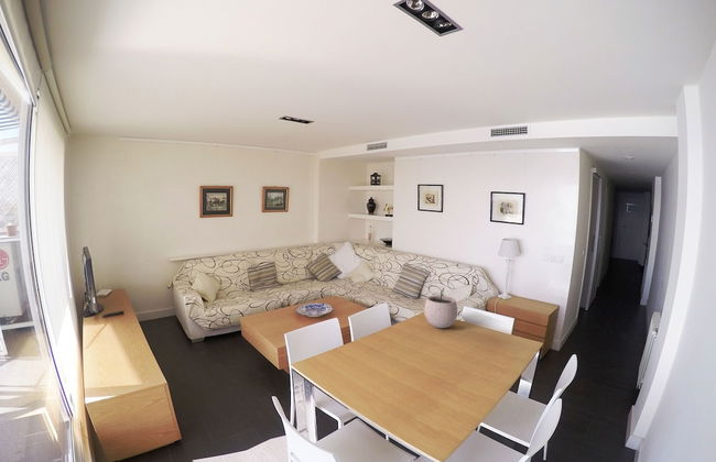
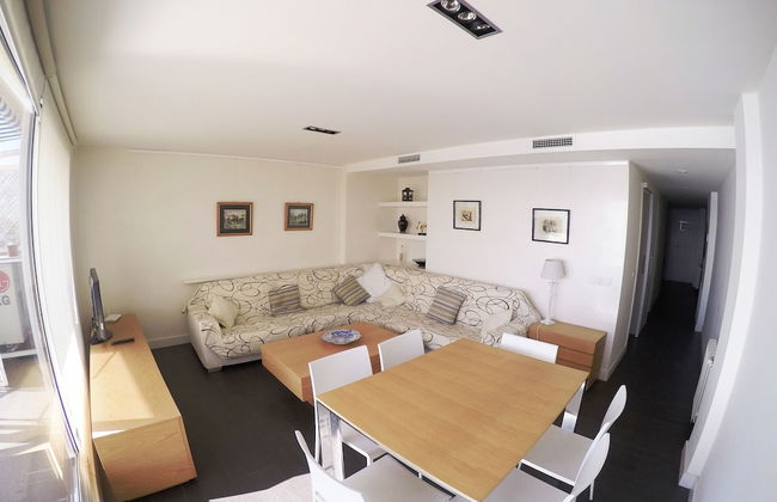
- plant pot (441, 306)
